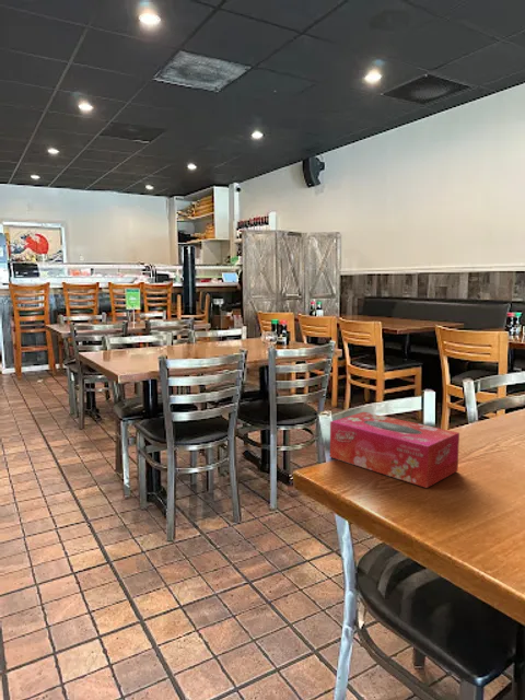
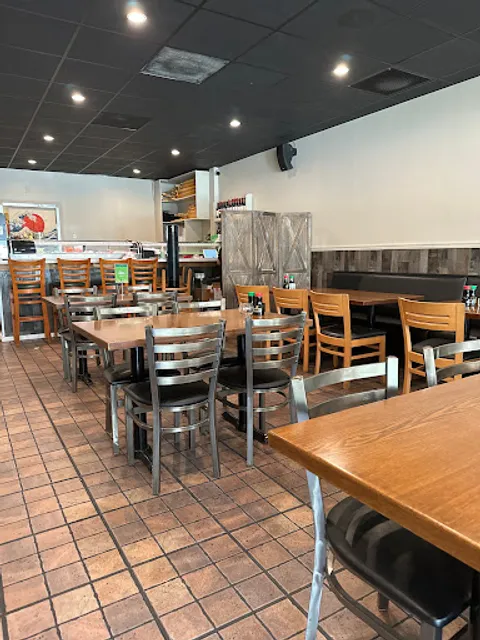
- tissue box (390, 445)
